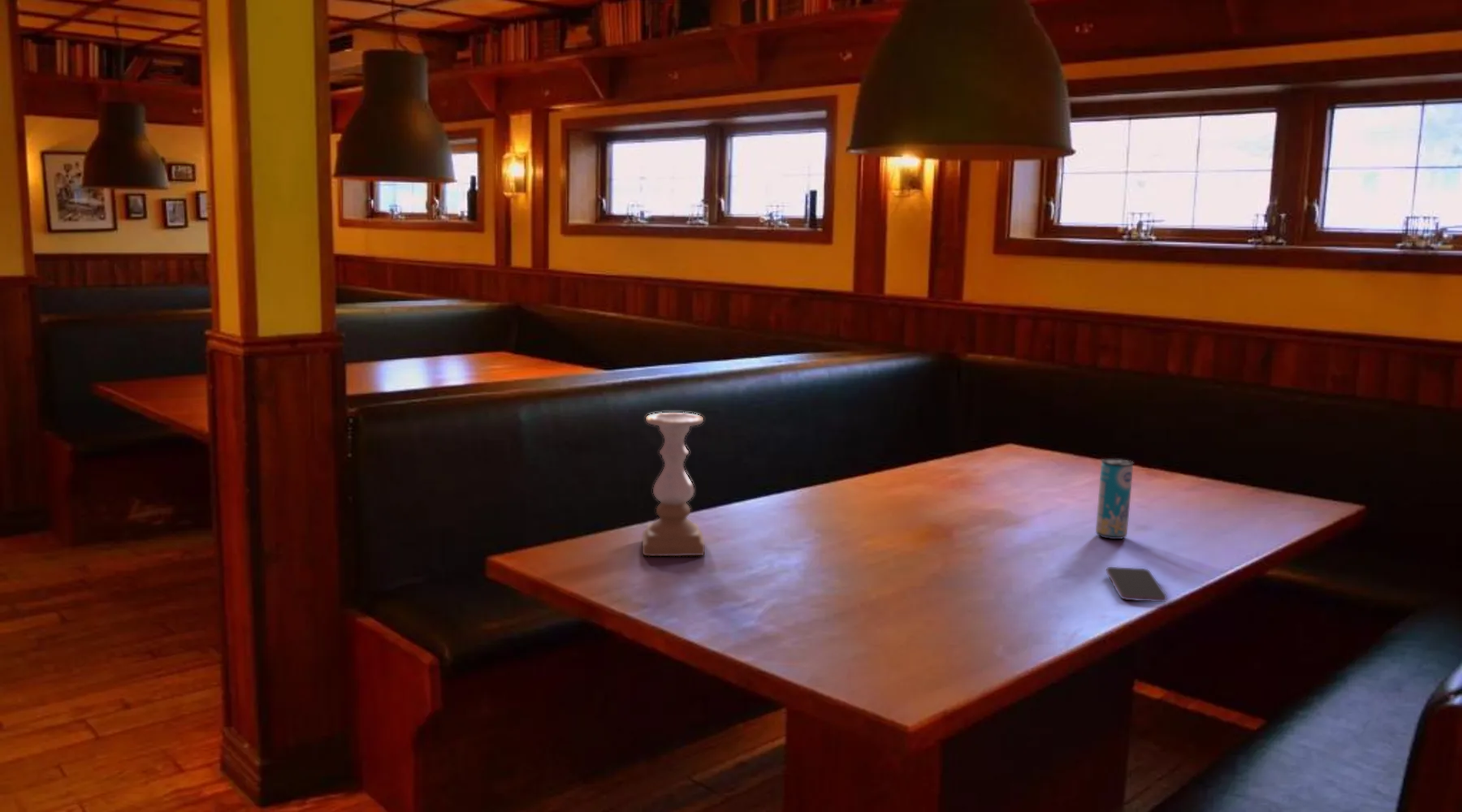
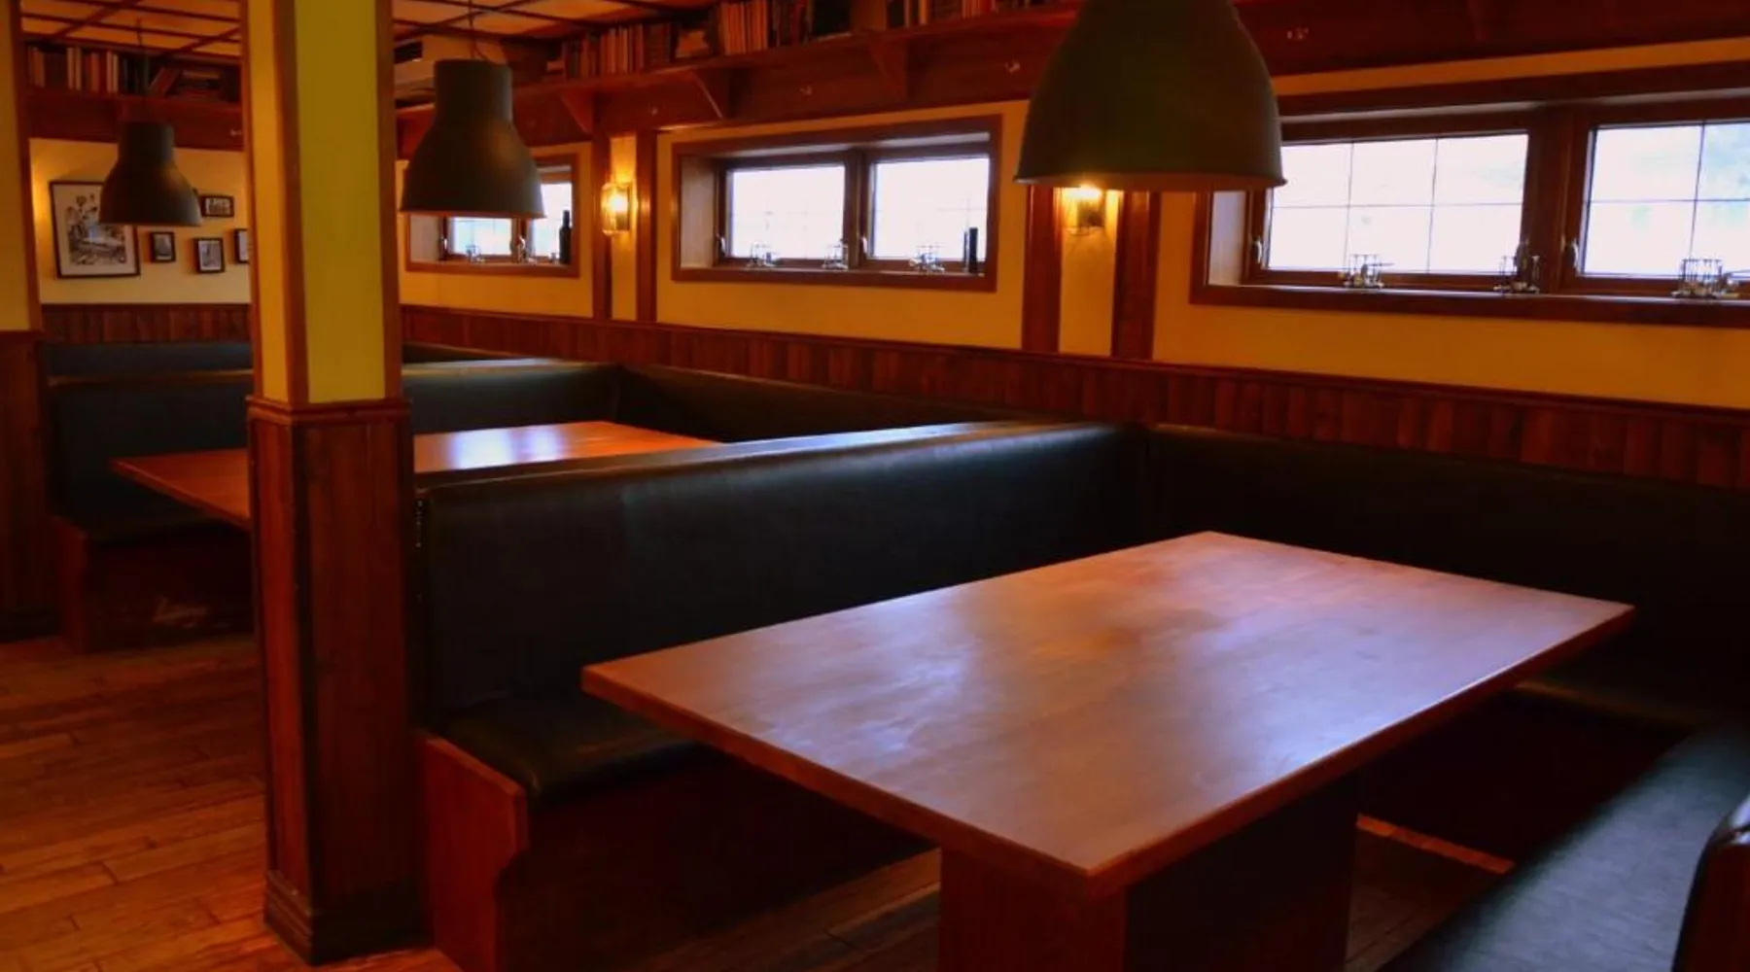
- smartphone (1135, 583)
- candle holder (673, 482)
- beverage can (1114, 499)
